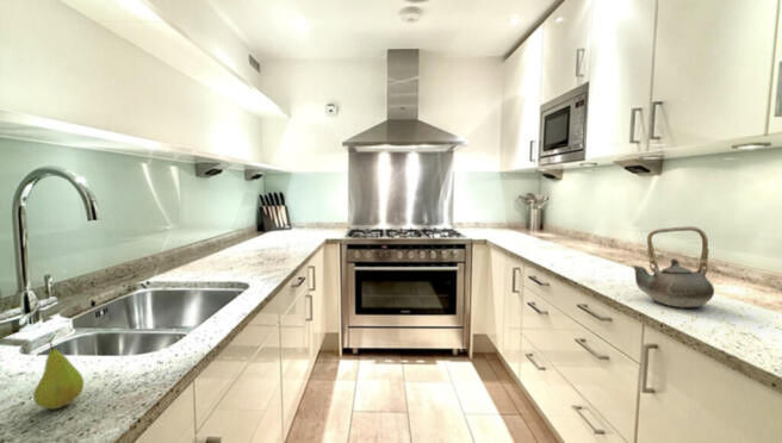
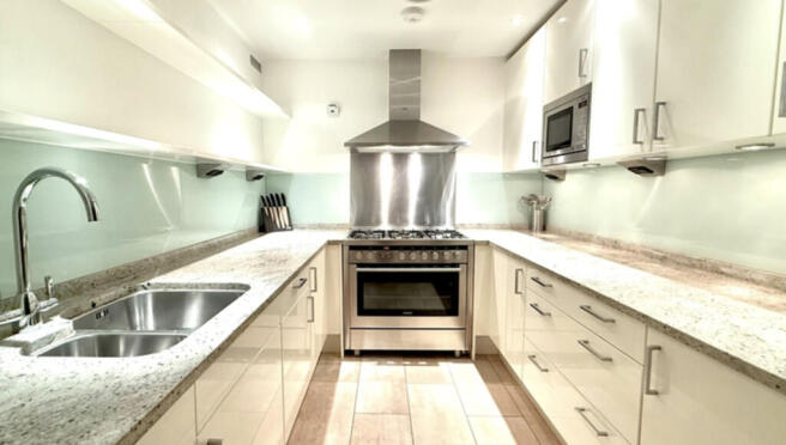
- fruit (58, 372)
- teapot (674, 264)
